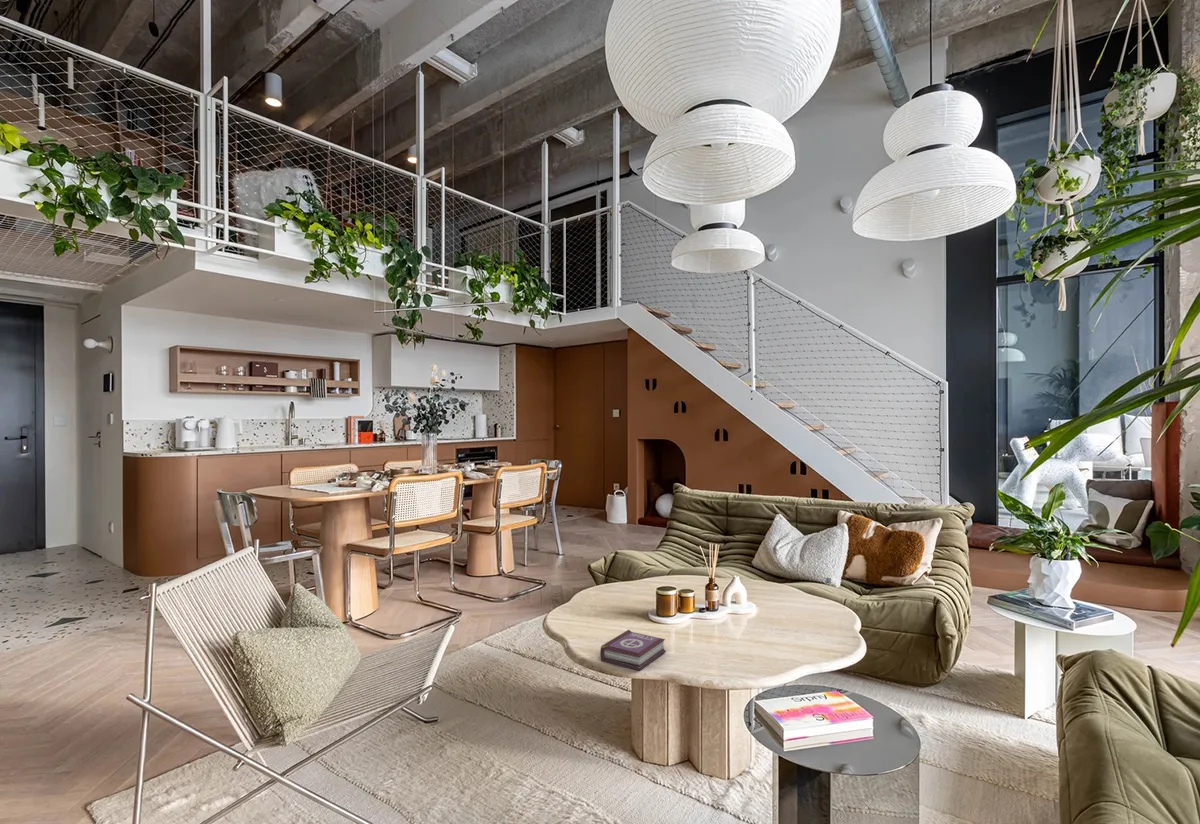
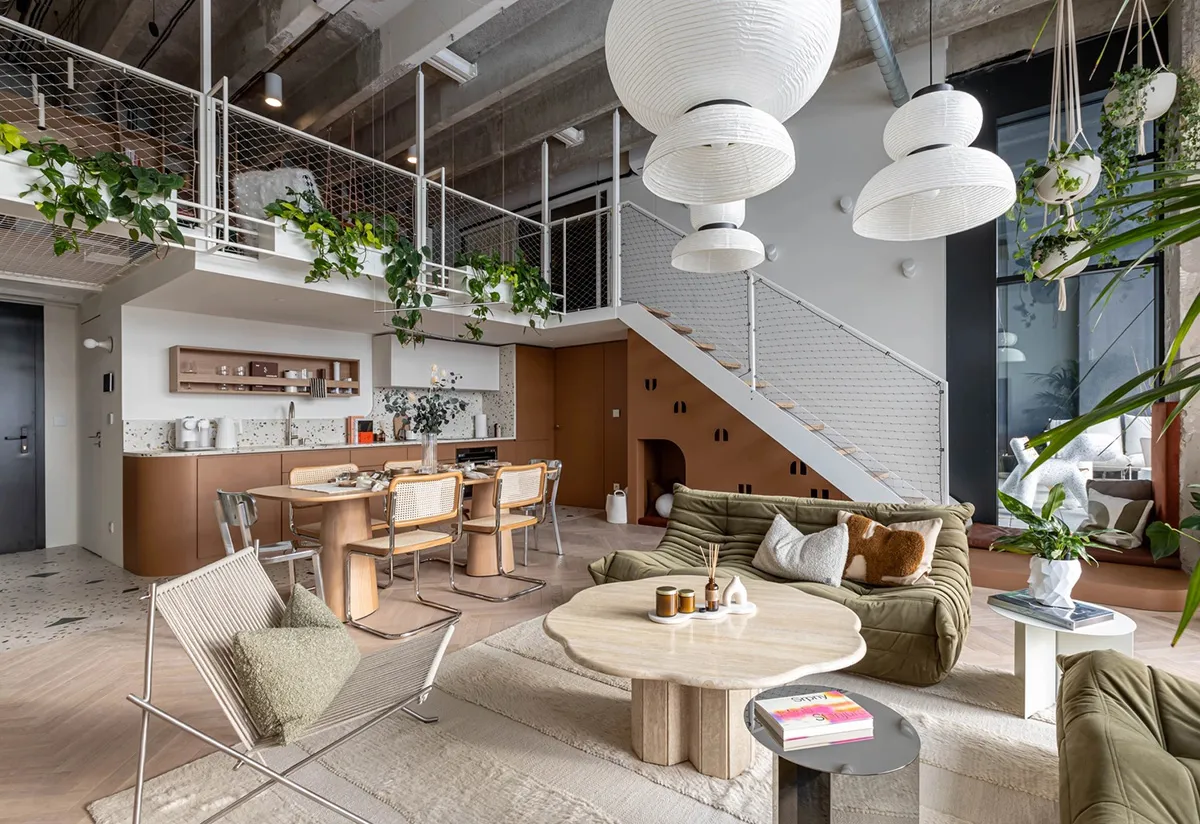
- book (633, 648)
